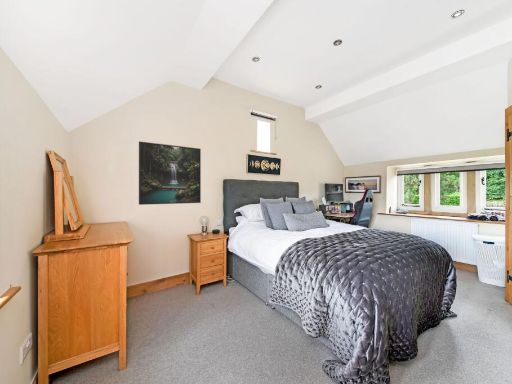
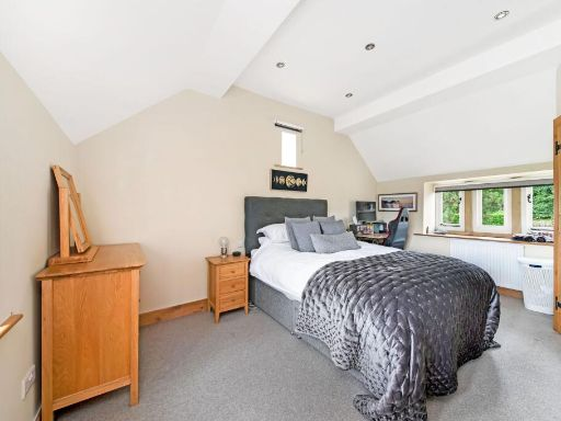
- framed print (172, 174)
